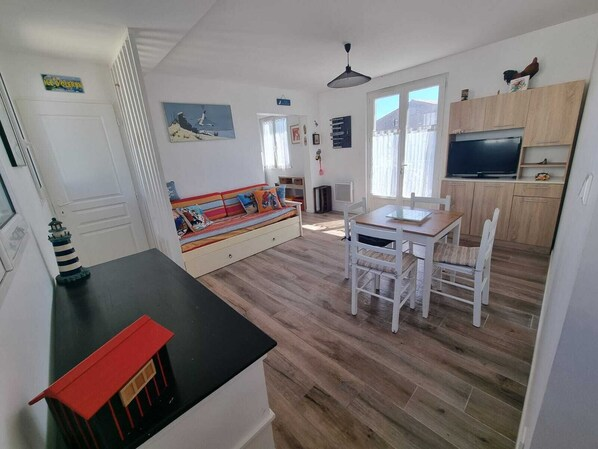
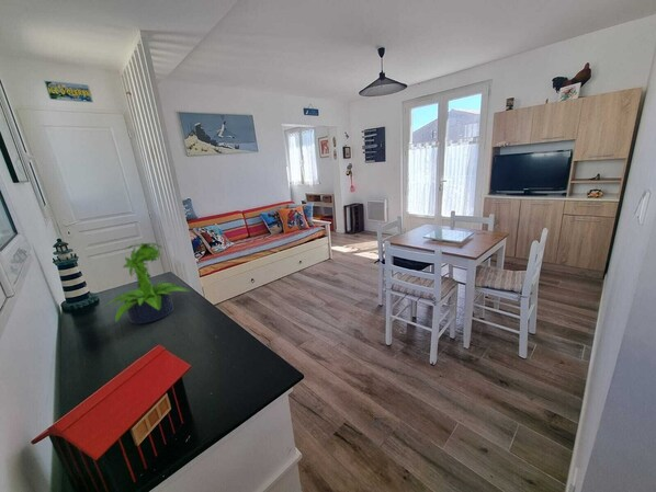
+ potted plant (145, 281)
